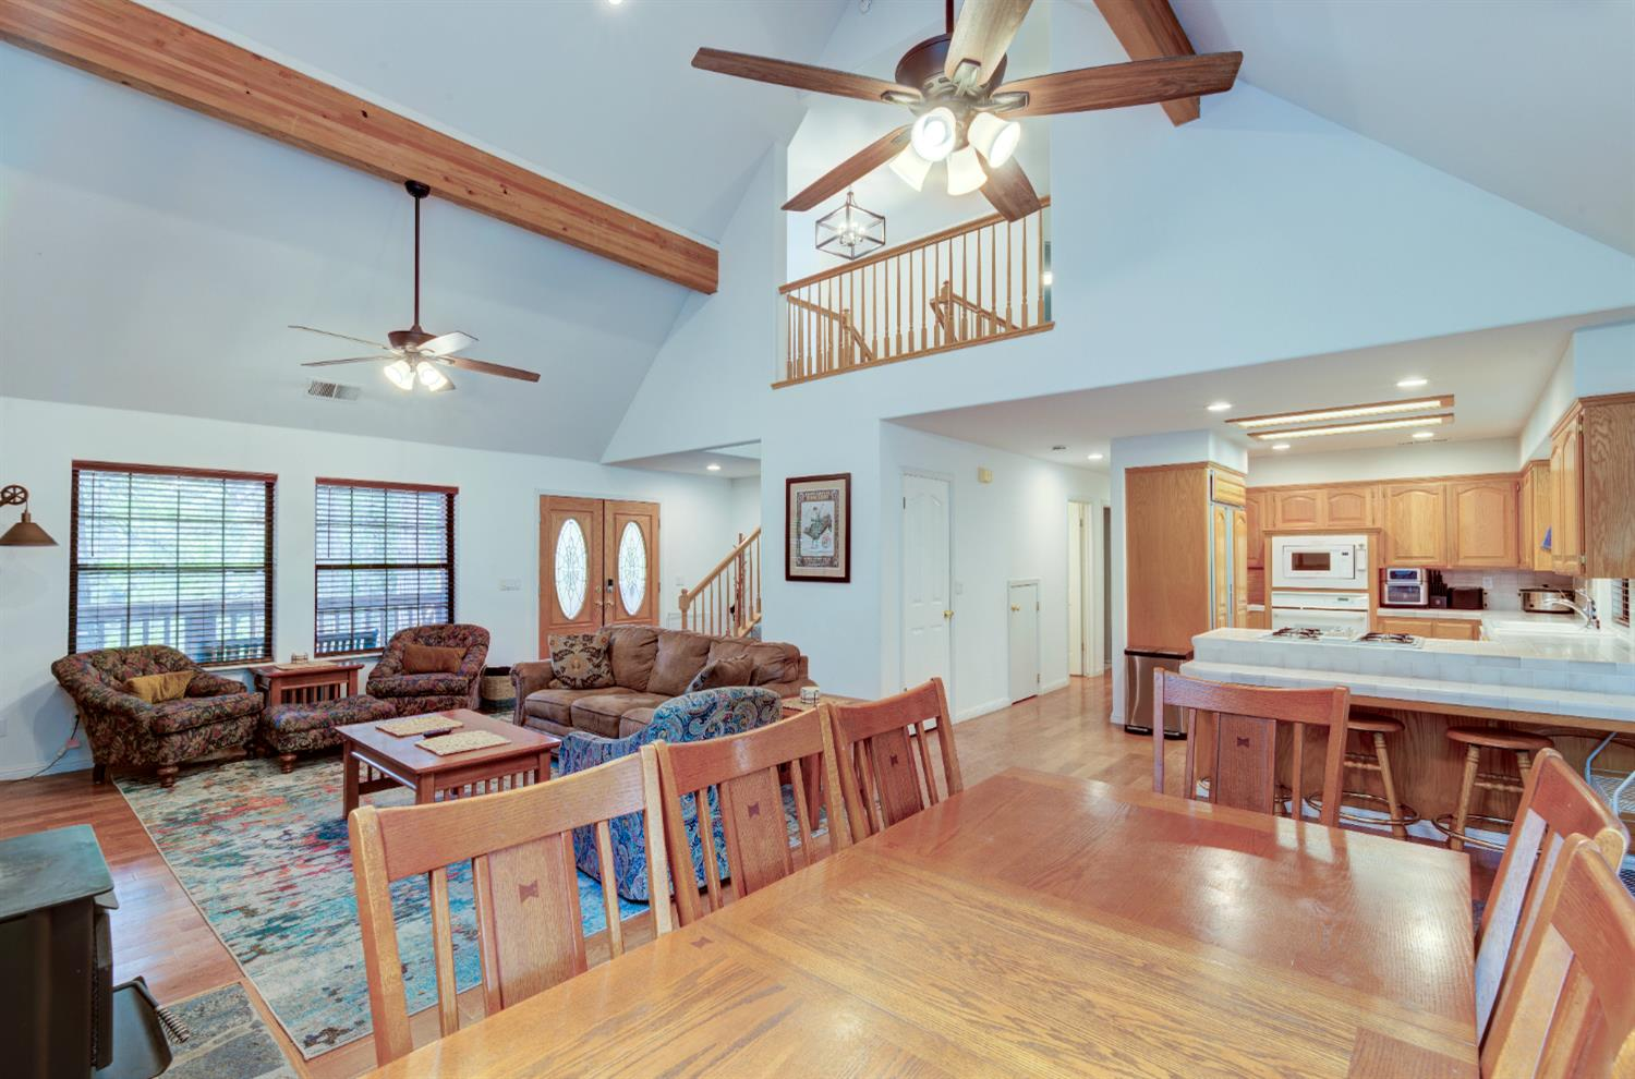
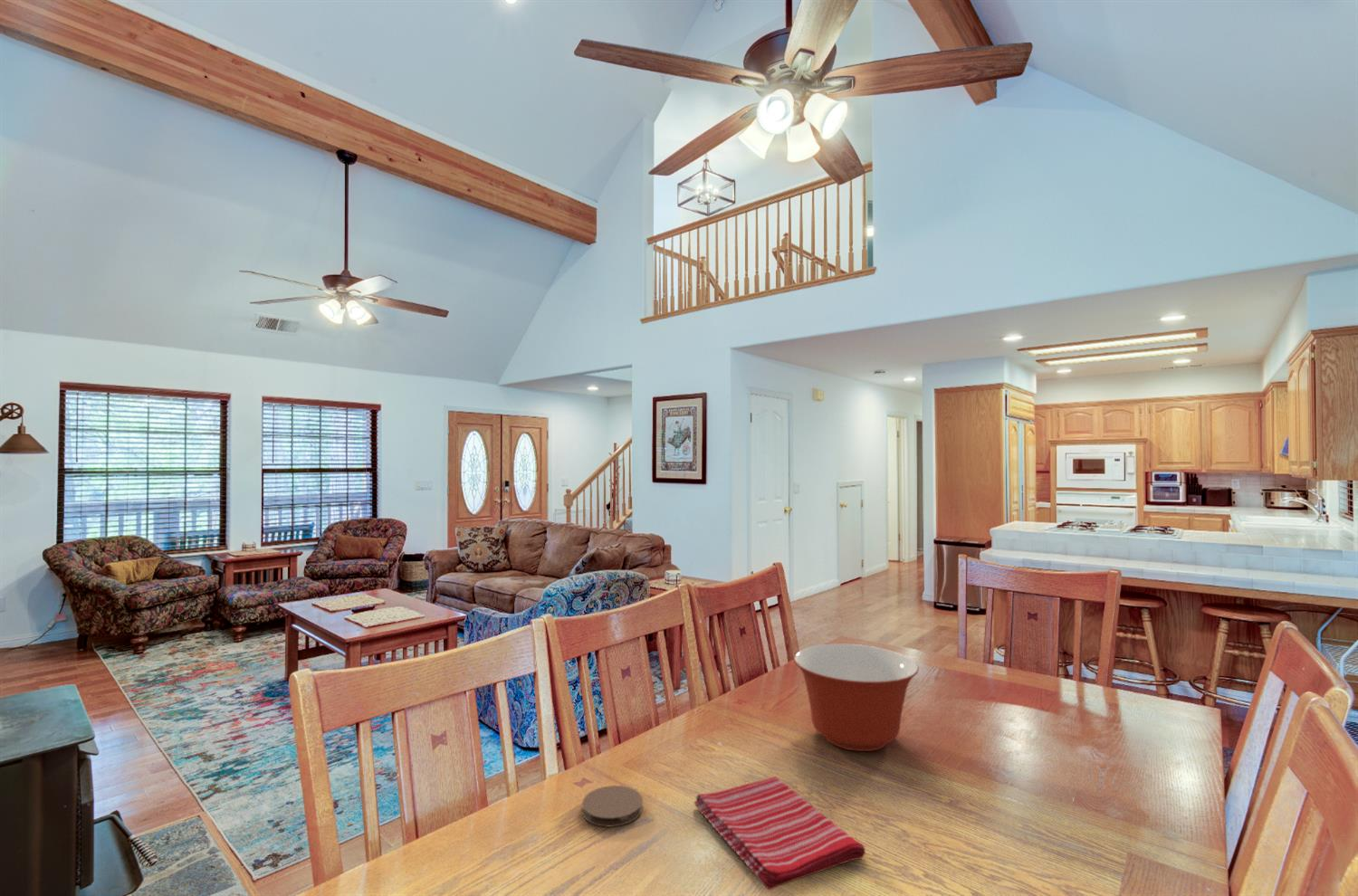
+ coaster (612, 805)
+ mixing bowl (855, 699)
+ dish towel (774, 823)
